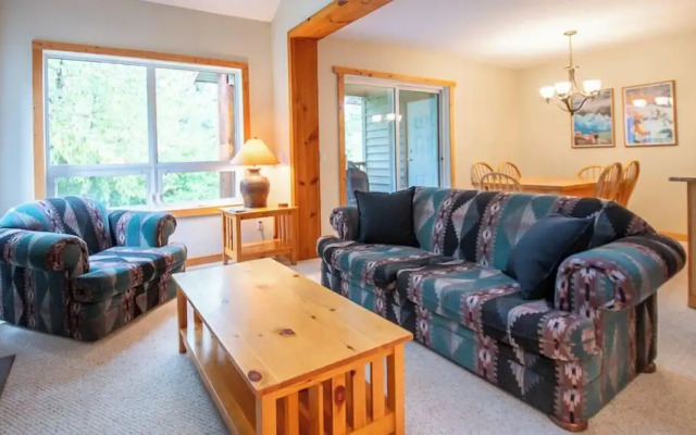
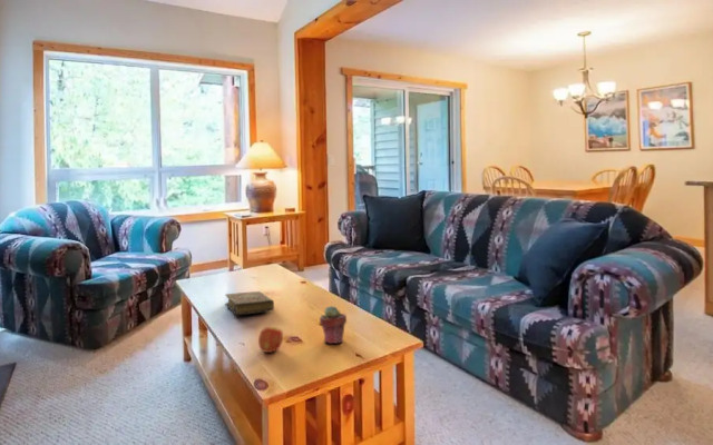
+ fruit (271, 338)
+ potted succulent (333, 323)
+ book (248, 301)
